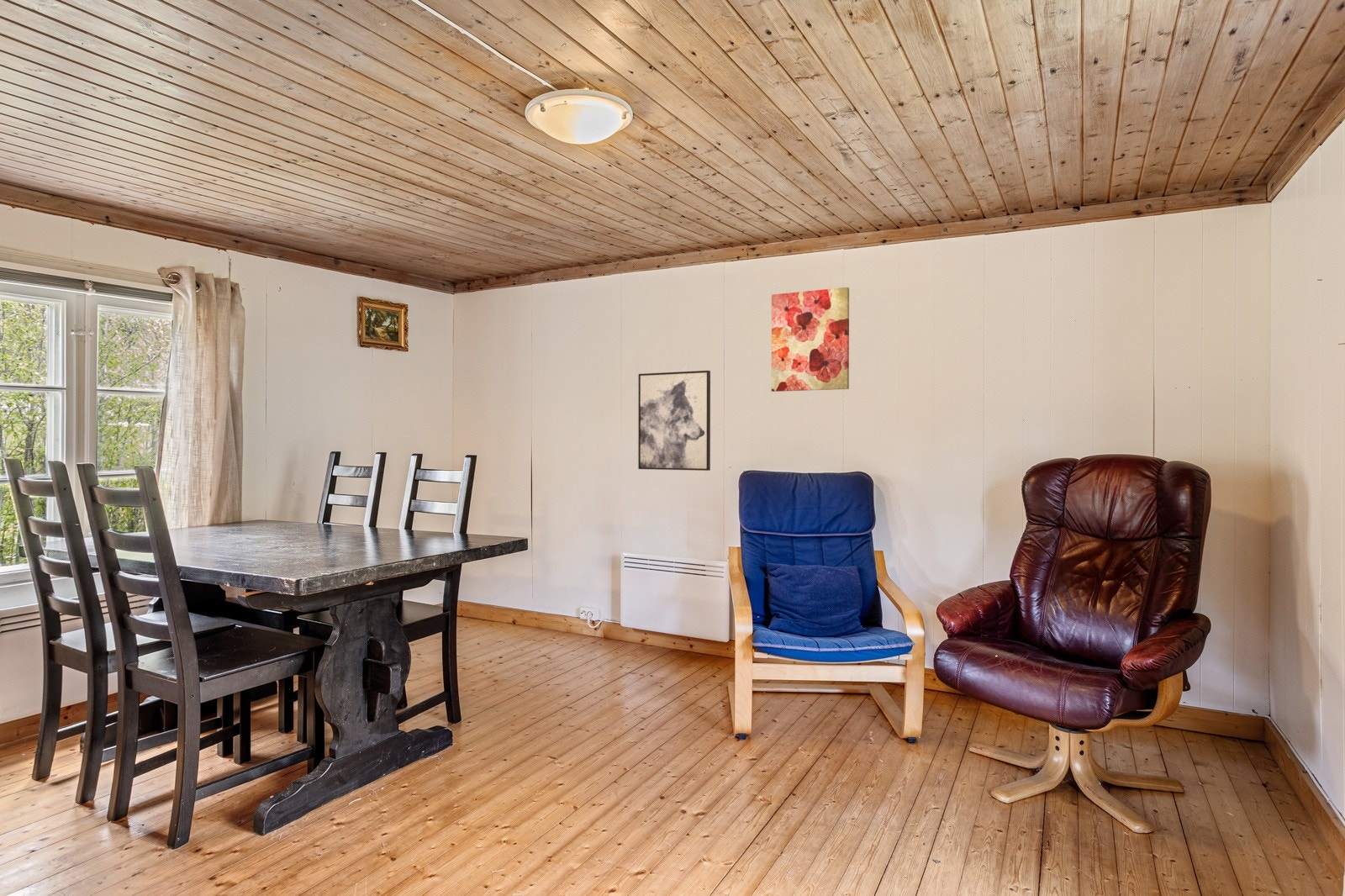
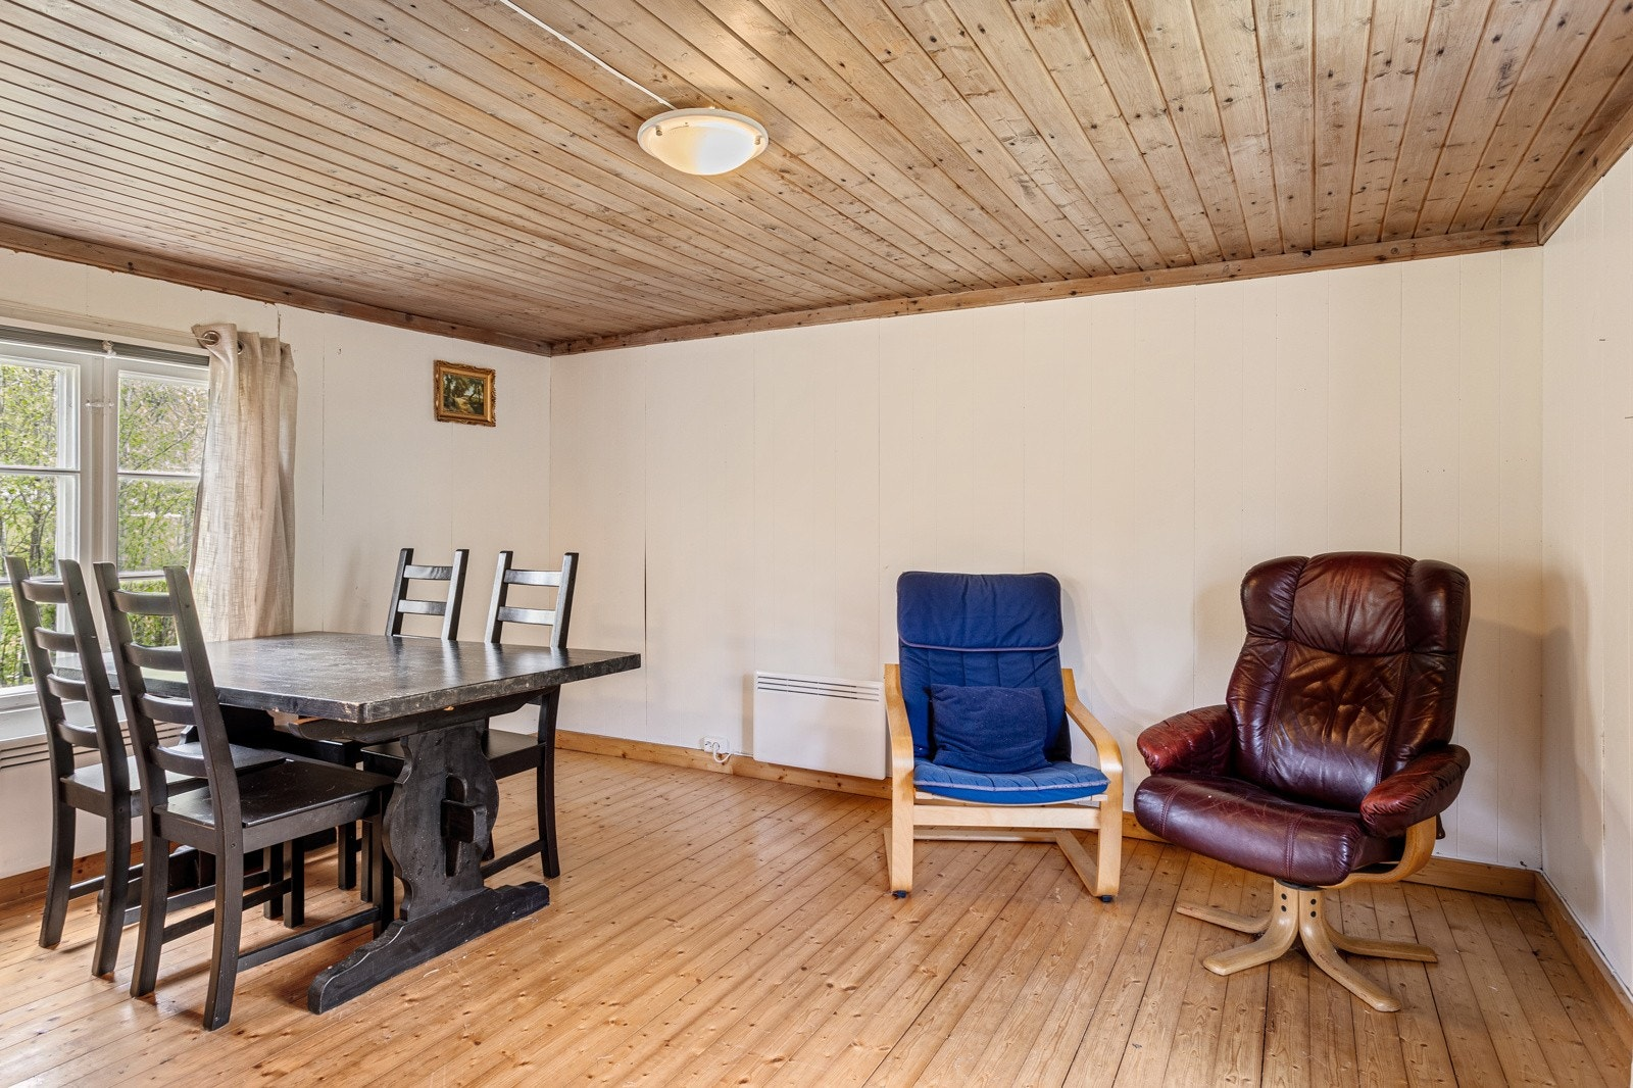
- wall art (673, 420)
- wall art (809, 340)
